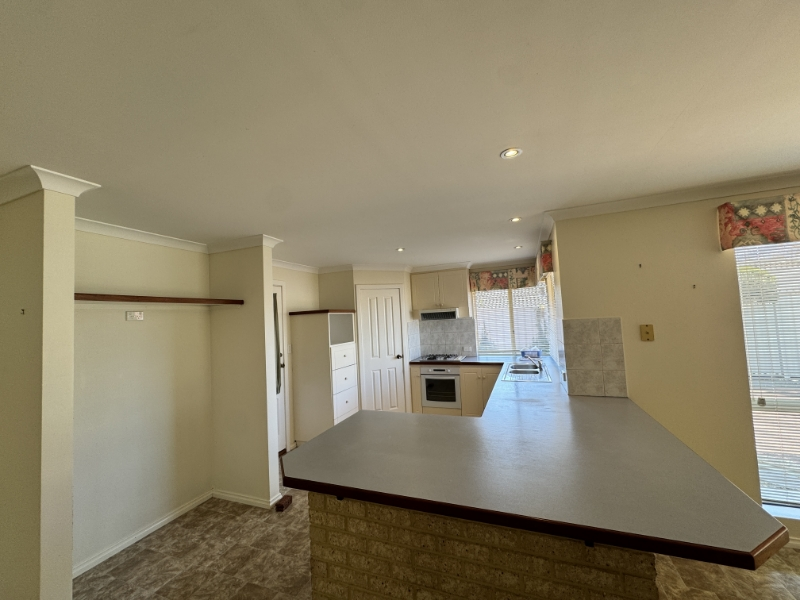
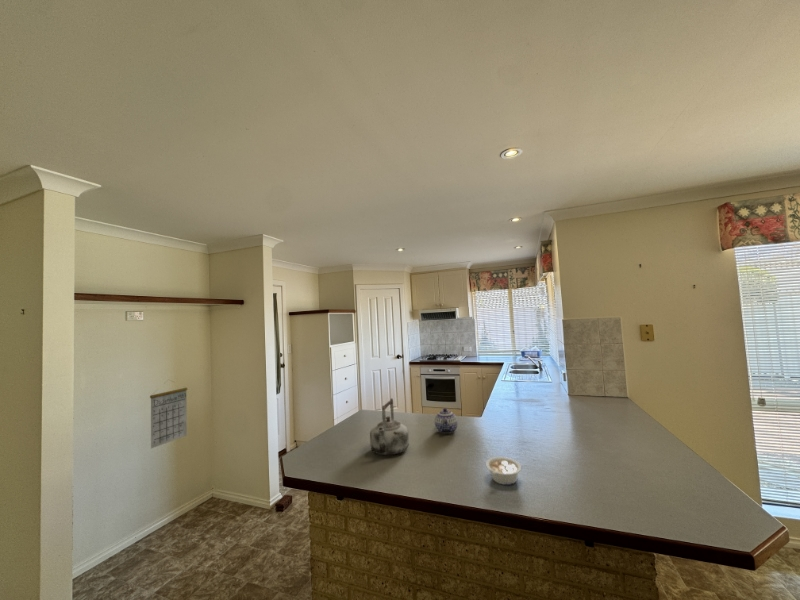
+ calendar (169, 410)
+ legume (503, 471)
+ kettle (387, 427)
+ teapot (445, 419)
